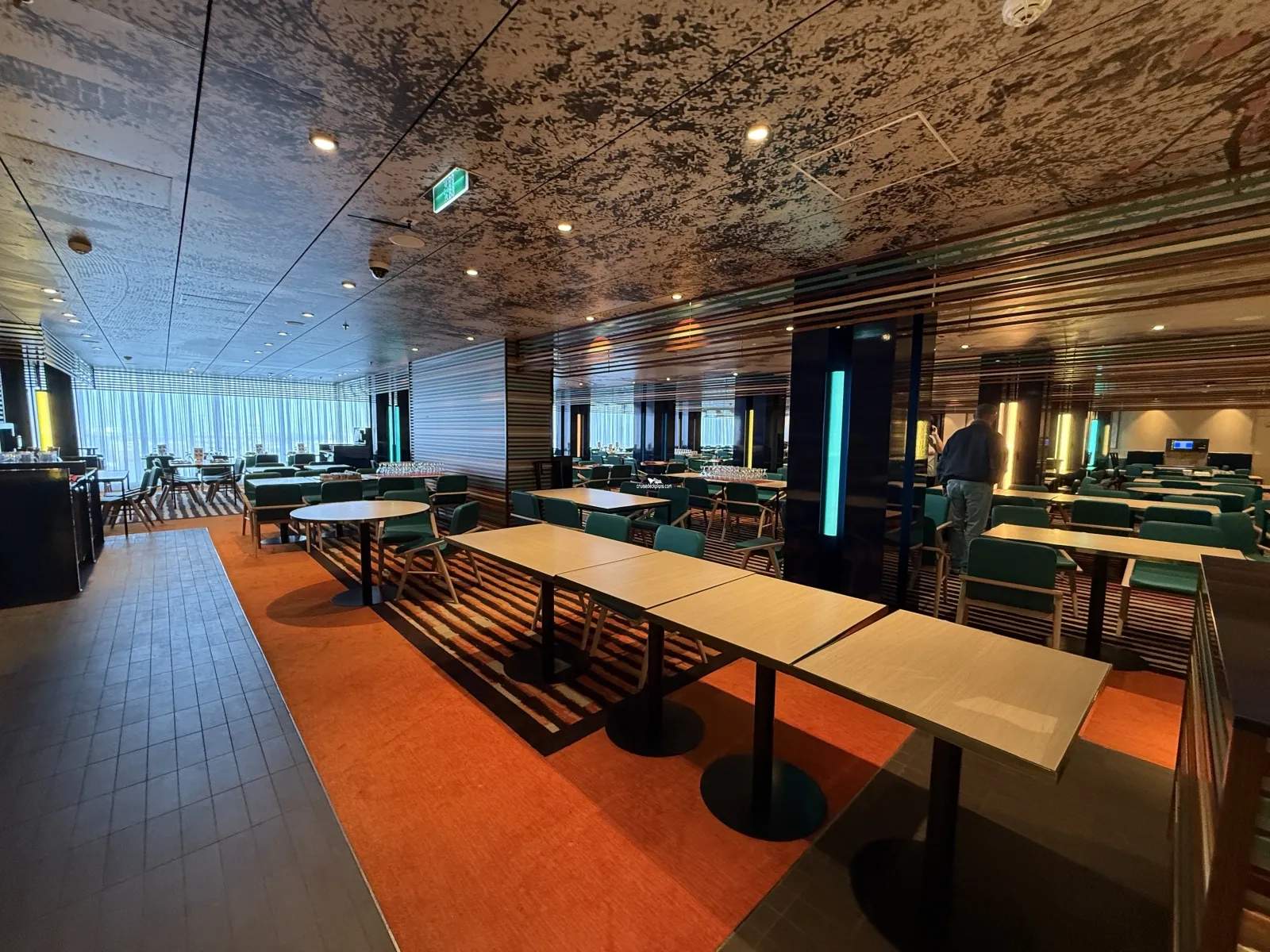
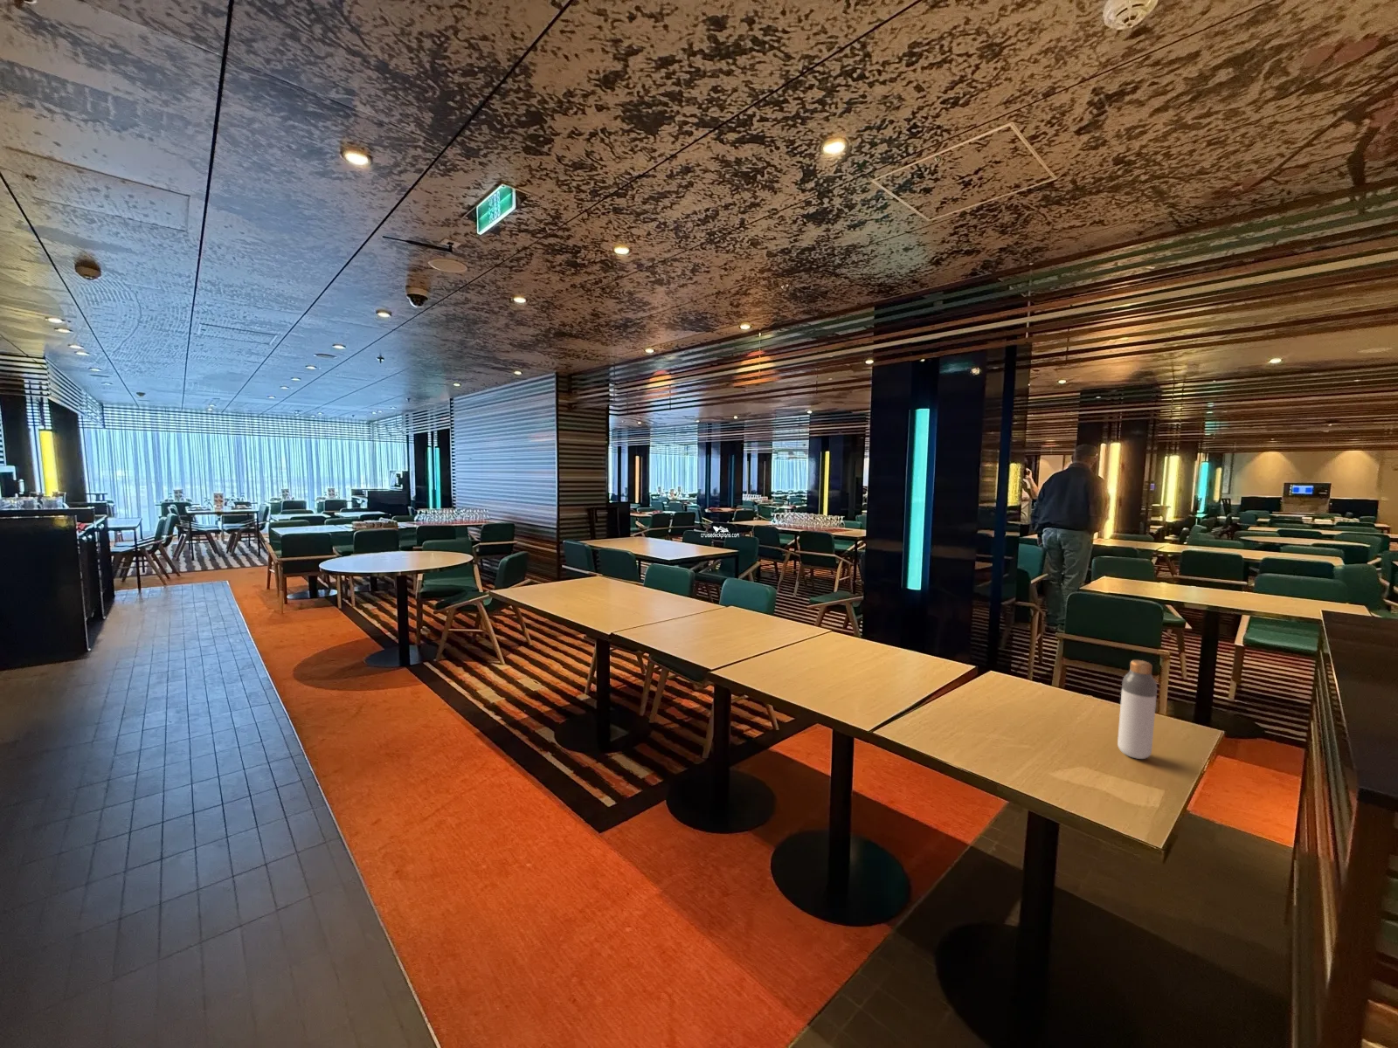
+ bottle (1137, 708)
